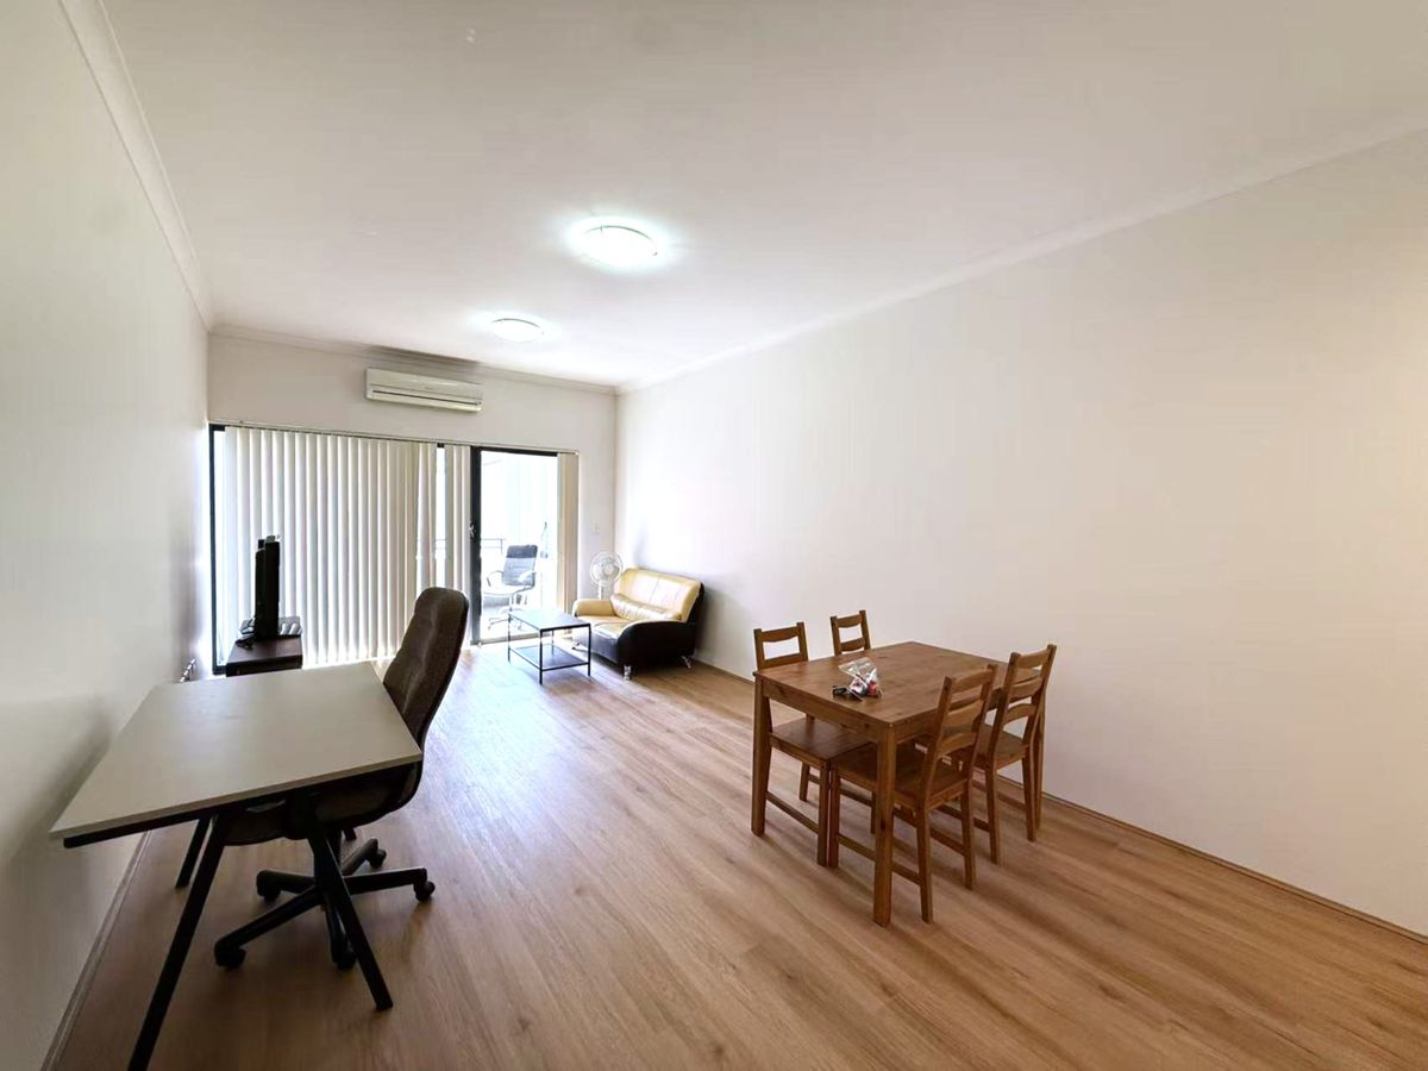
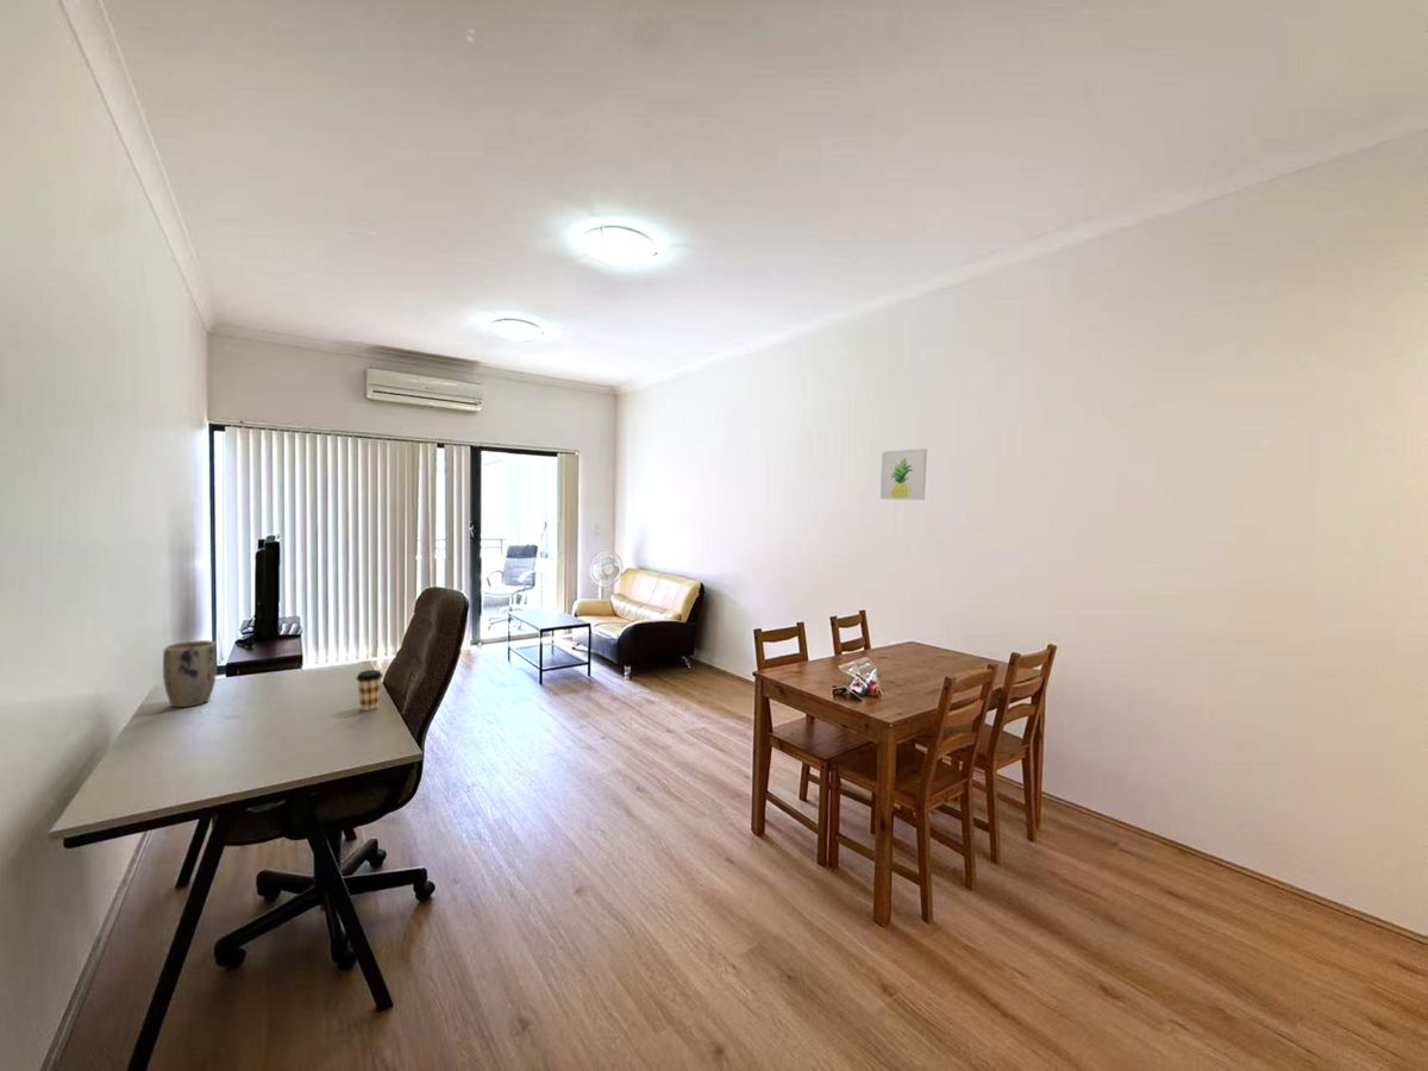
+ plant pot (190, 674)
+ coffee cup (369, 689)
+ wall art (902, 475)
